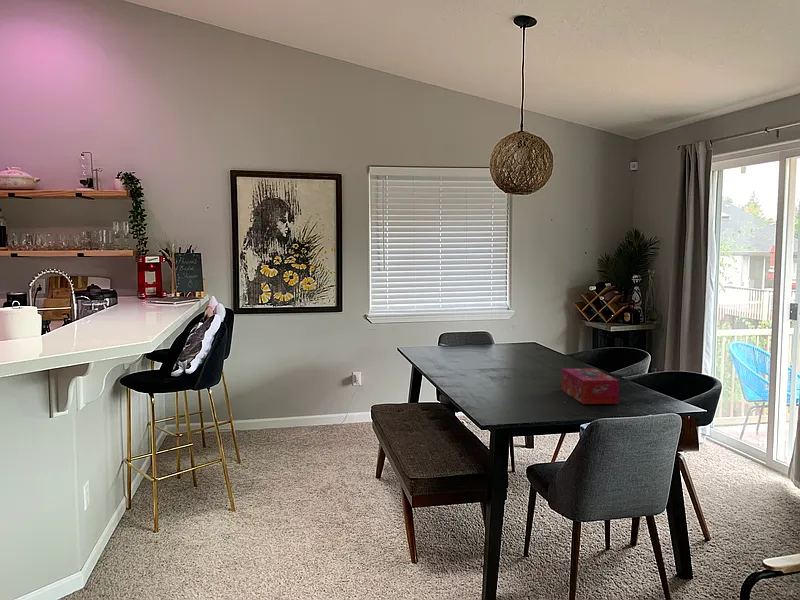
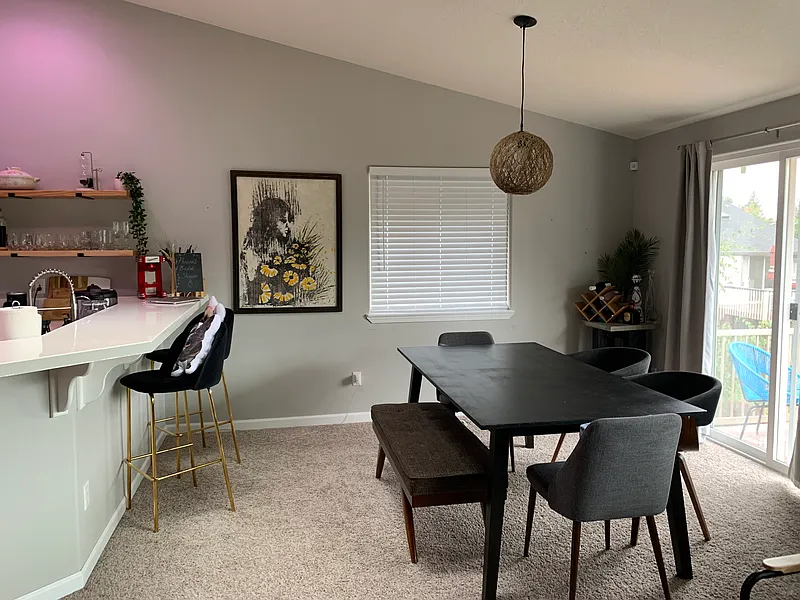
- tissue box (588, 385)
